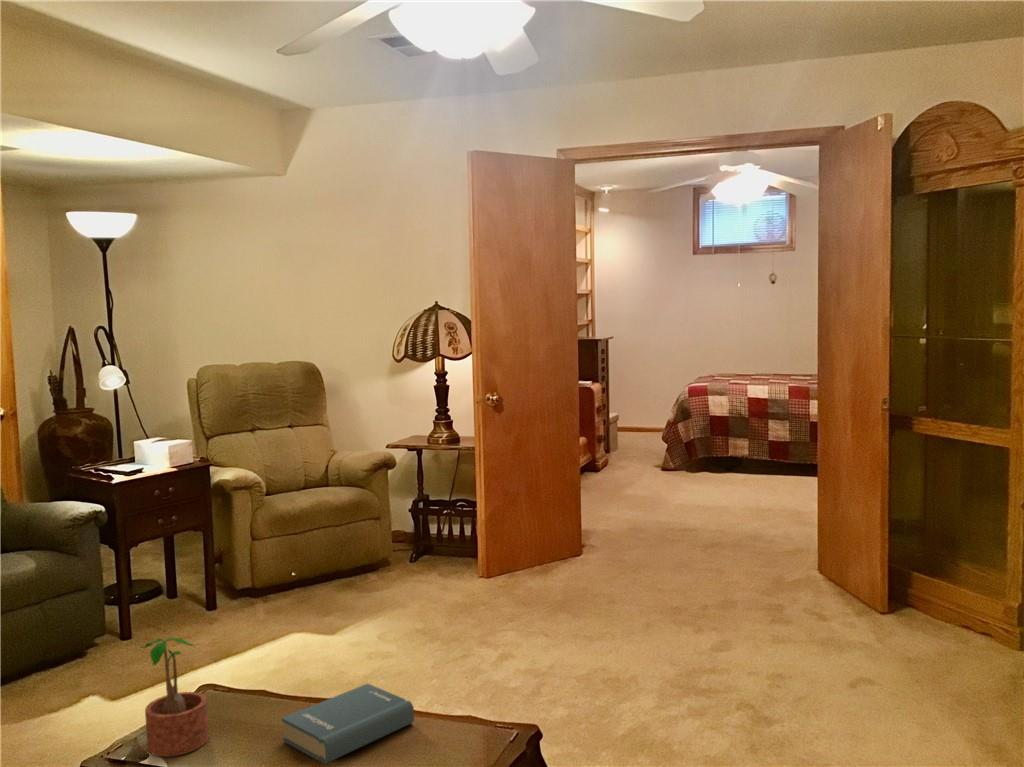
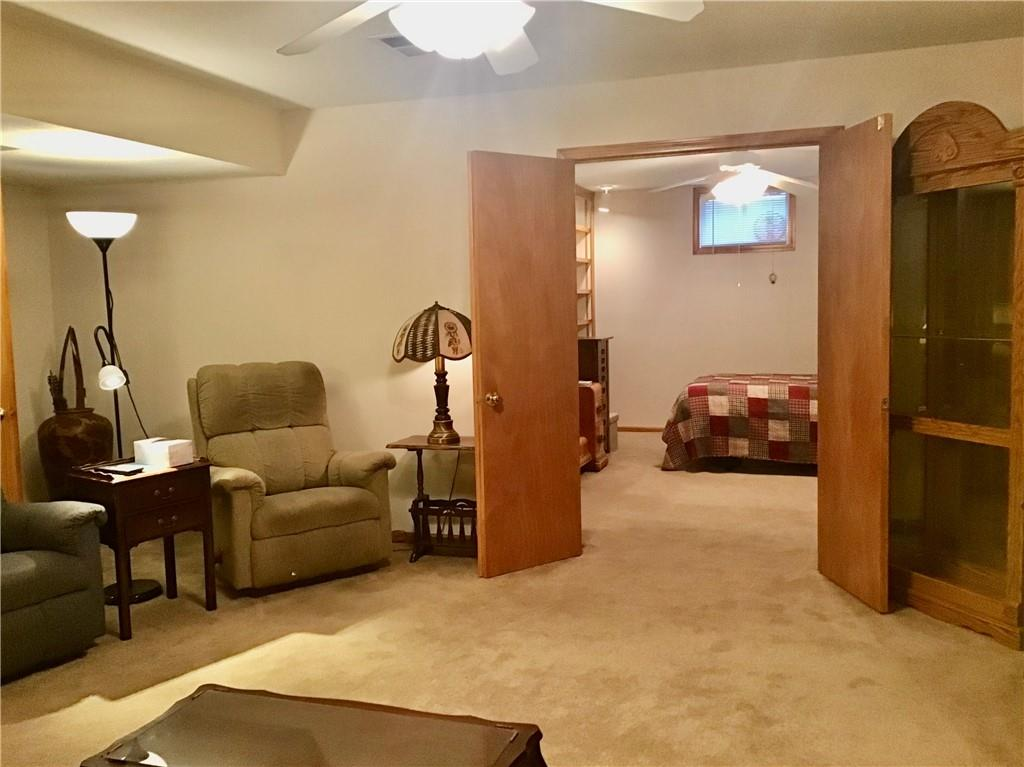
- hardback book (349, 721)
- potted plant (170, 691)
